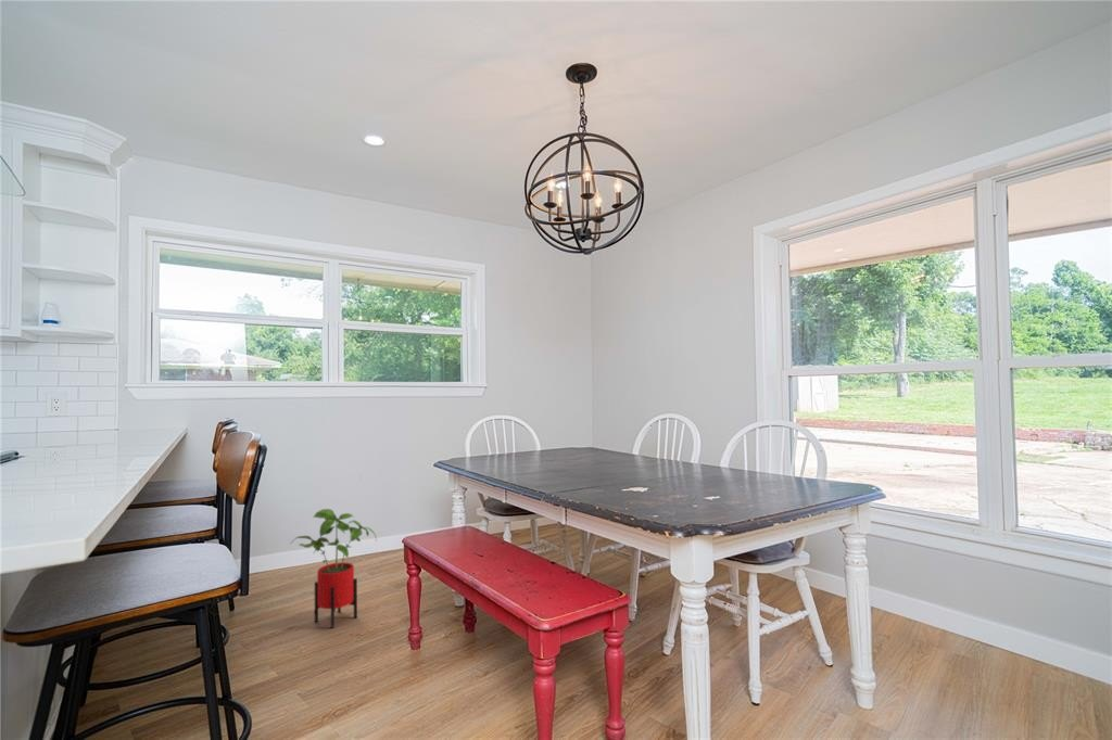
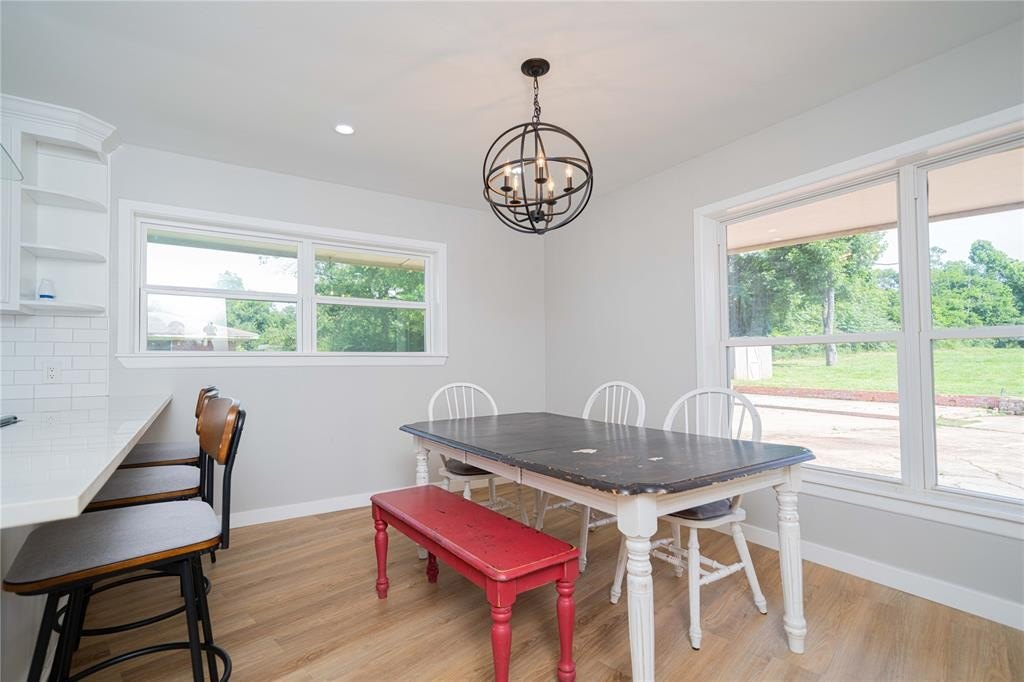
- house plant (332, 563)
